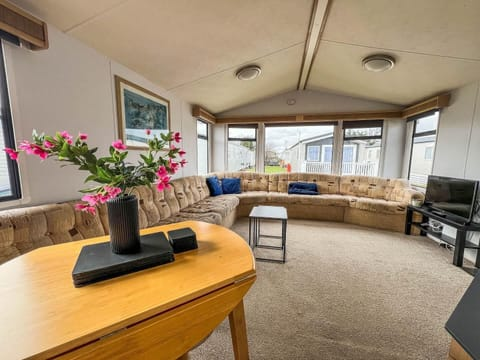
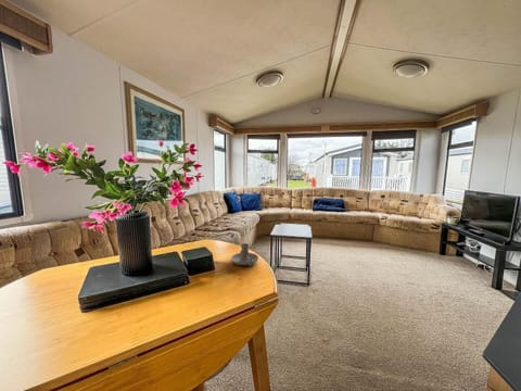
+ candle holder (245, 254)
